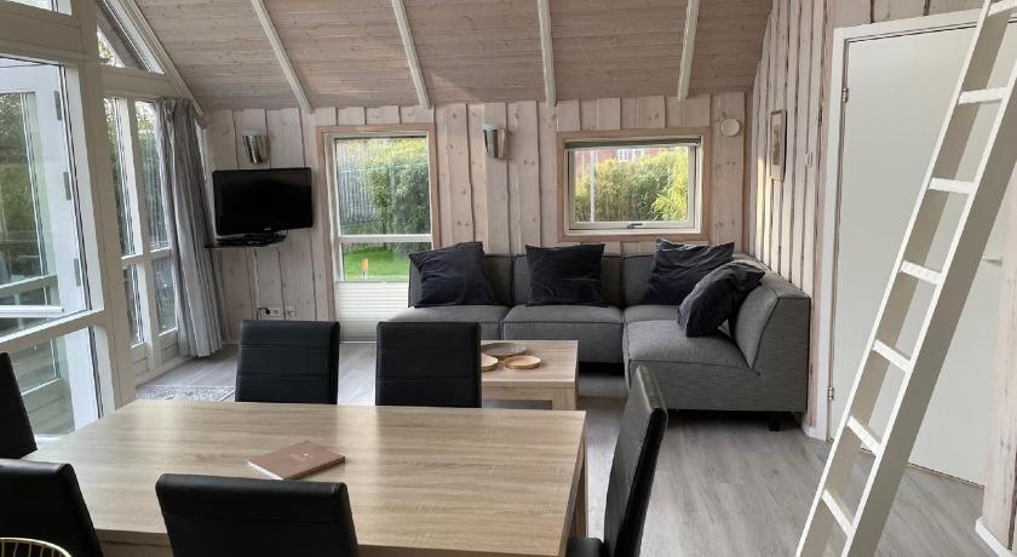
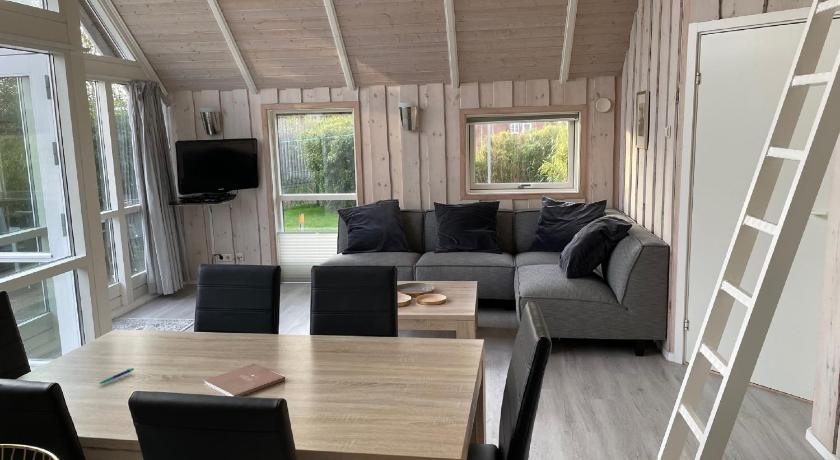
+ pen (116, 376)
